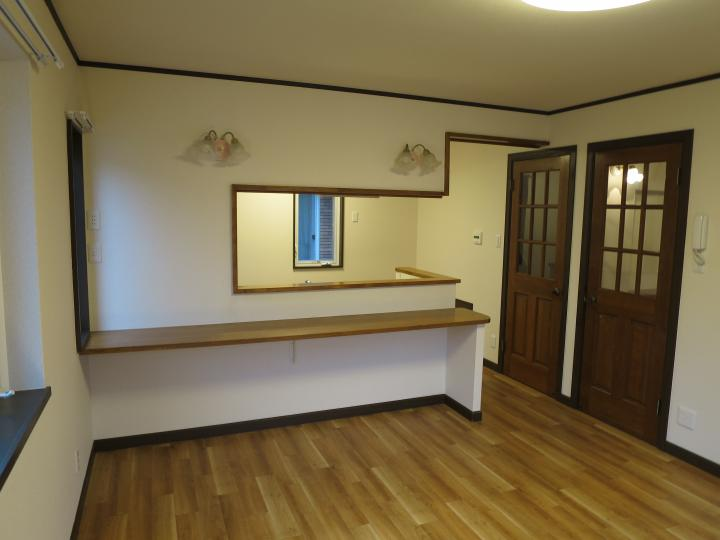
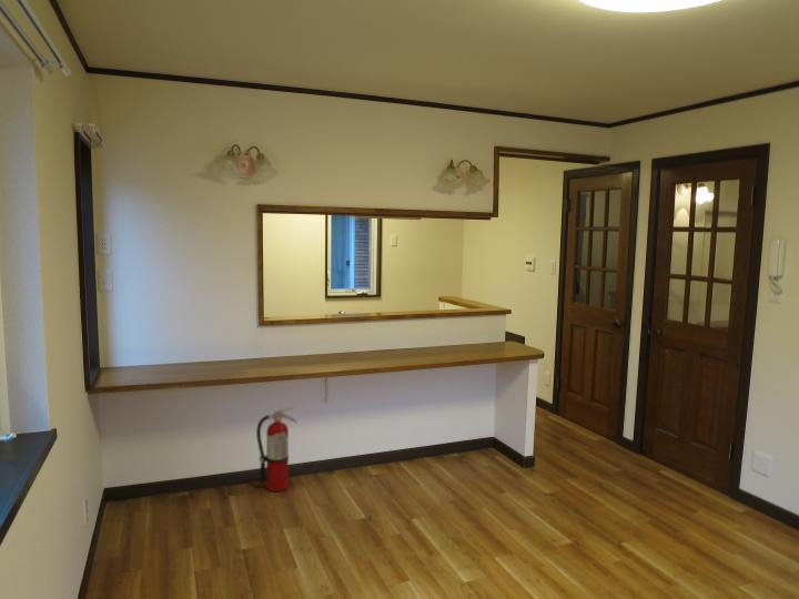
+ fire extinguisher (276, 446)
